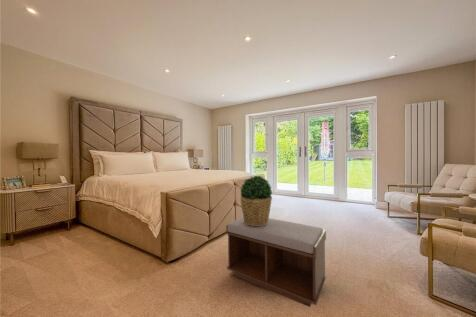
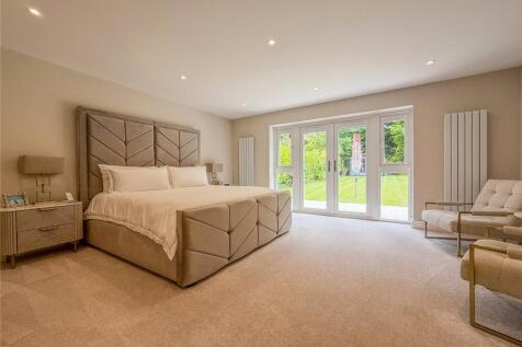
- potted plant (255, 199)
- bench (274, 251)
